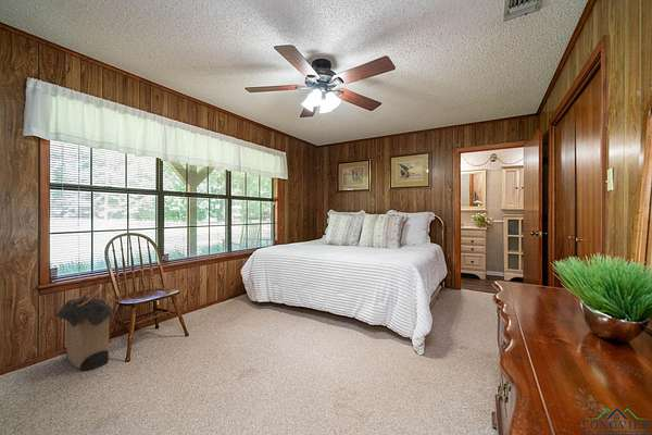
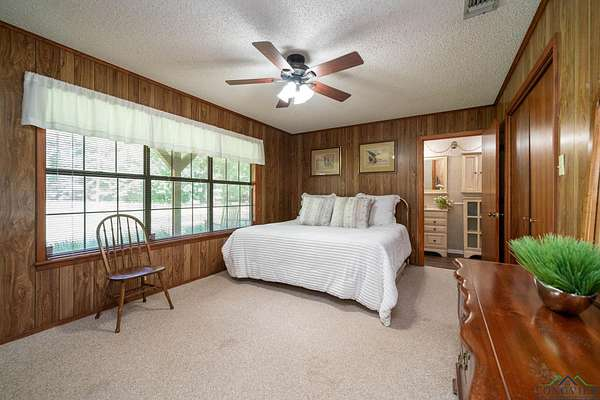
- laundry hamper (85, 322)
